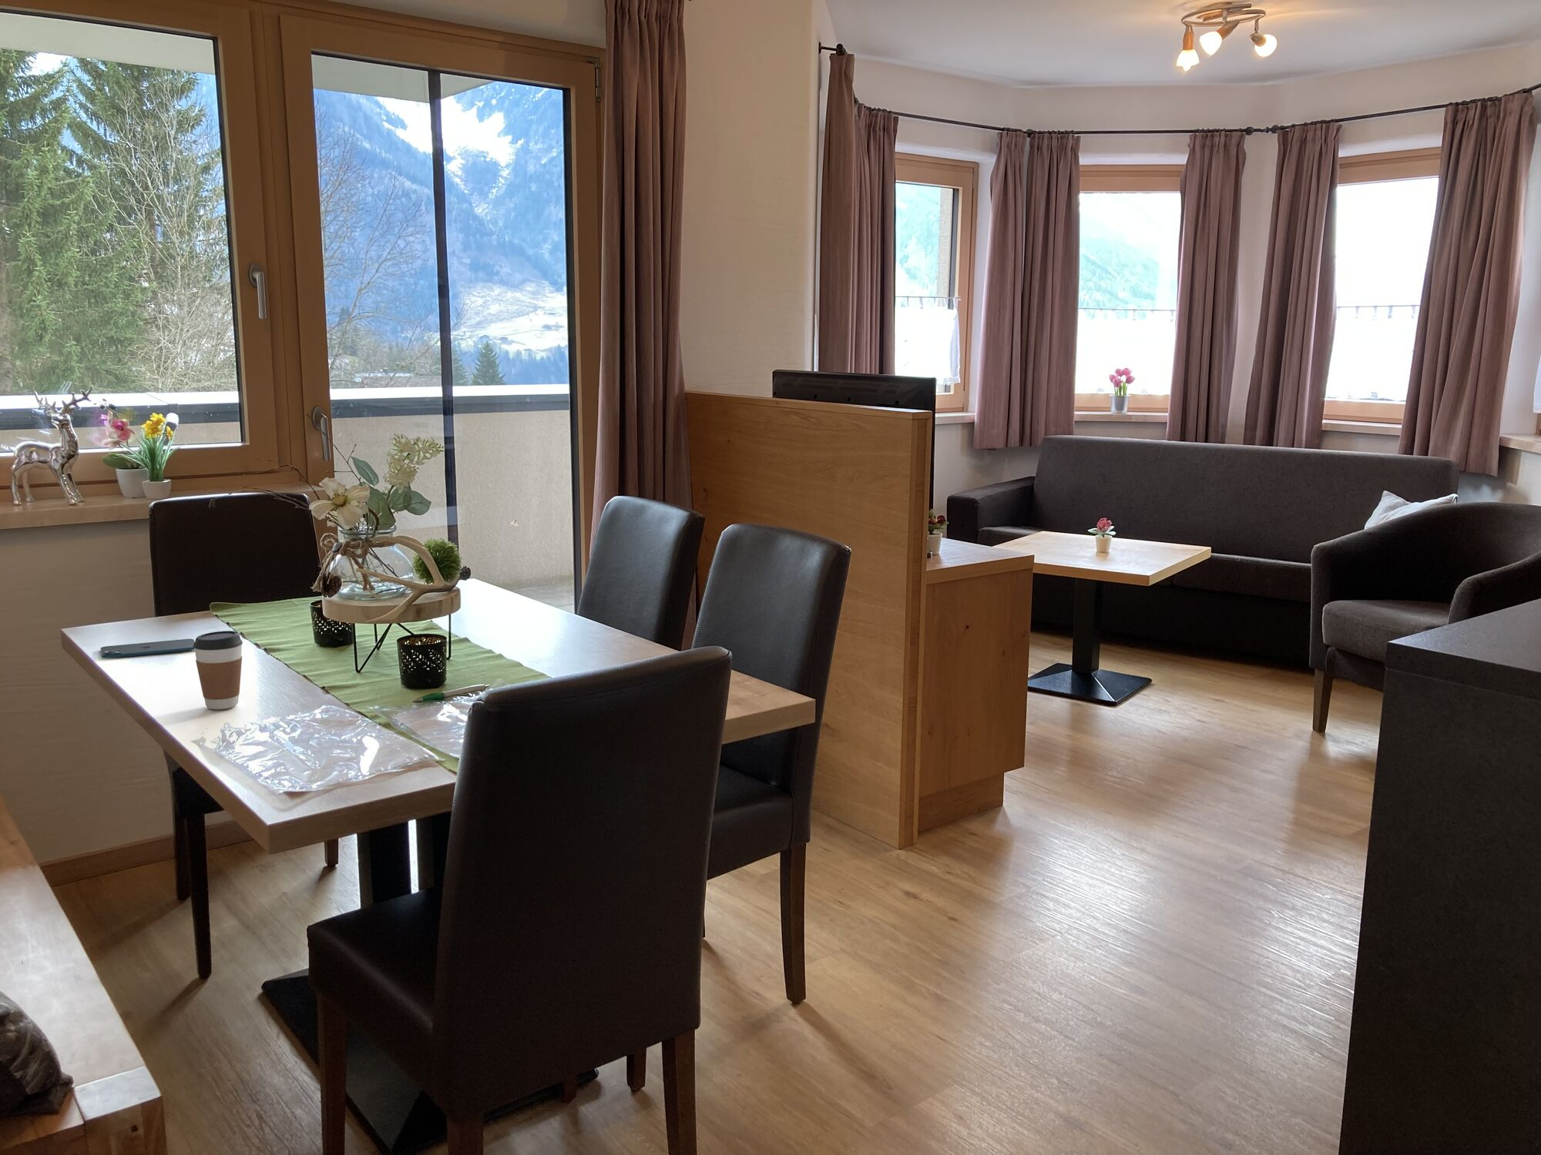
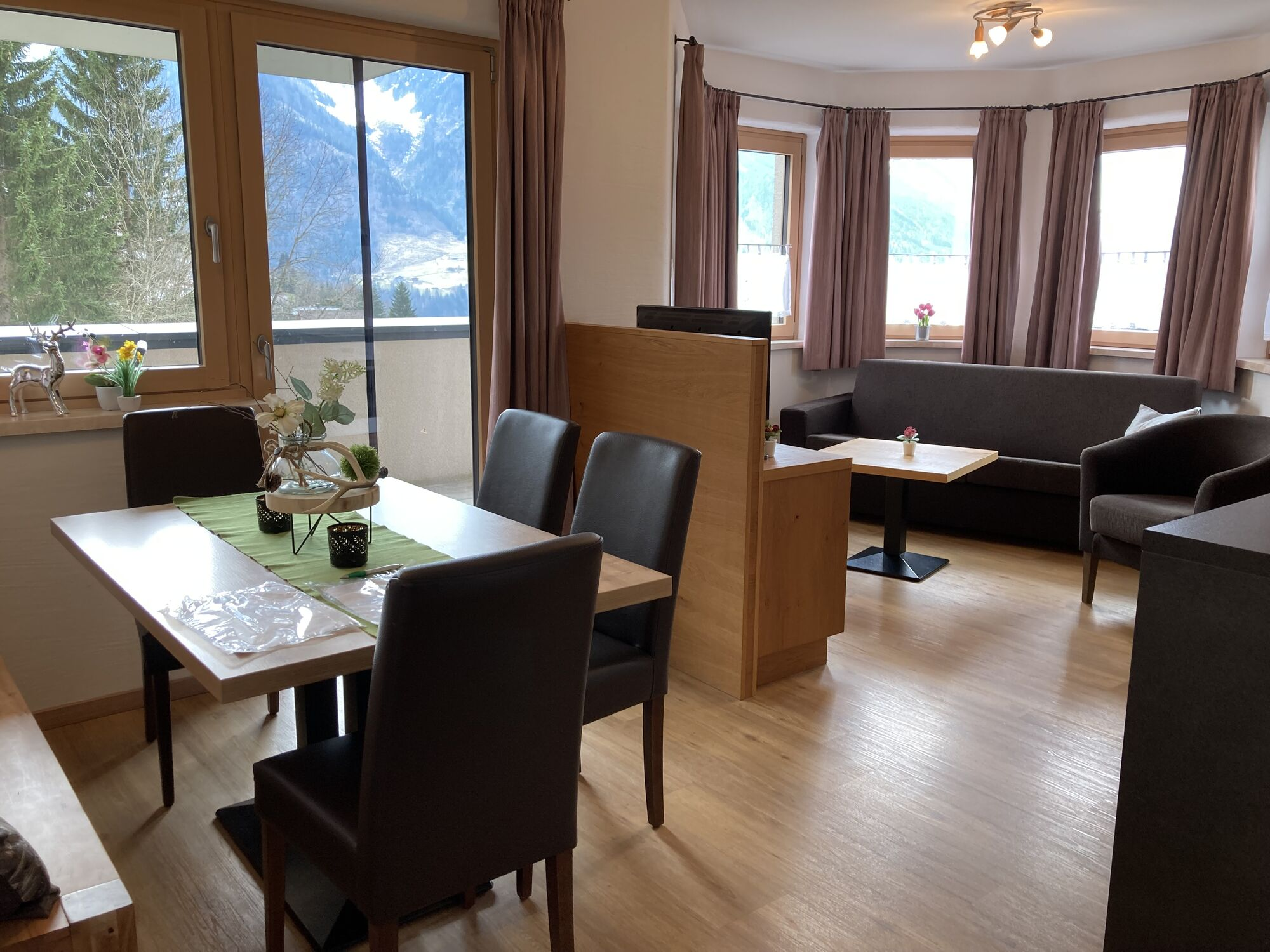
- coffee cup (220, 670)
- smartphone (149, 648)
